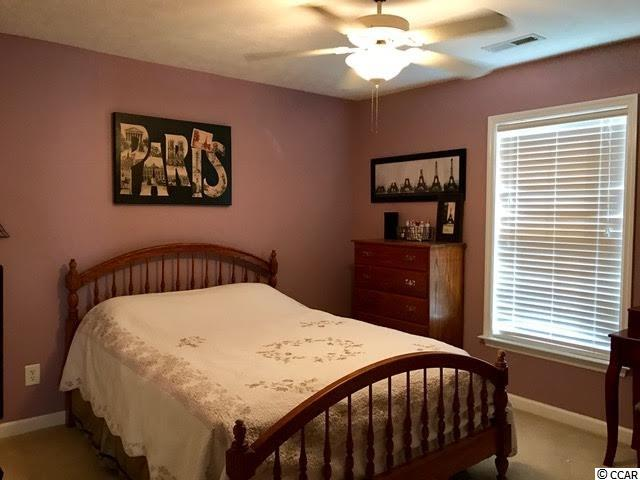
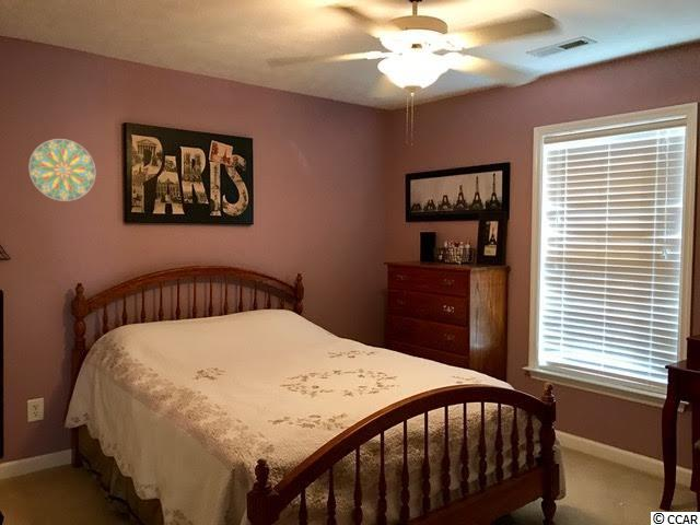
+ decorative plate (62, 170)
